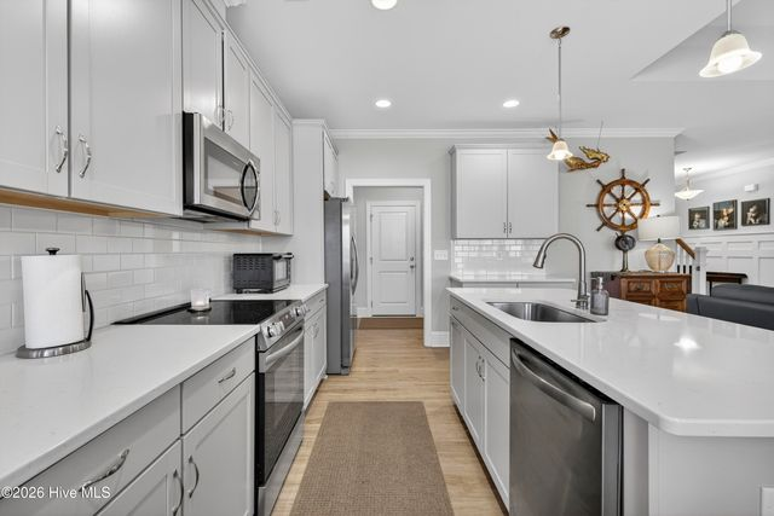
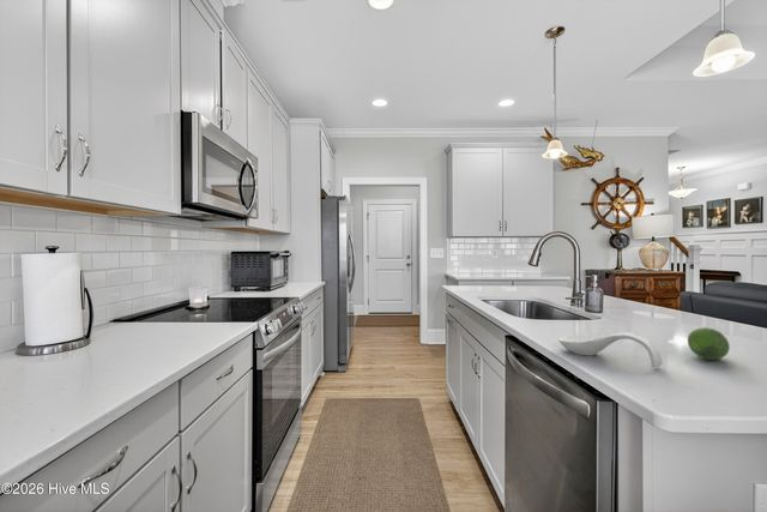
+ spoon rest (605, 343)
+ fruit (708, 343)
